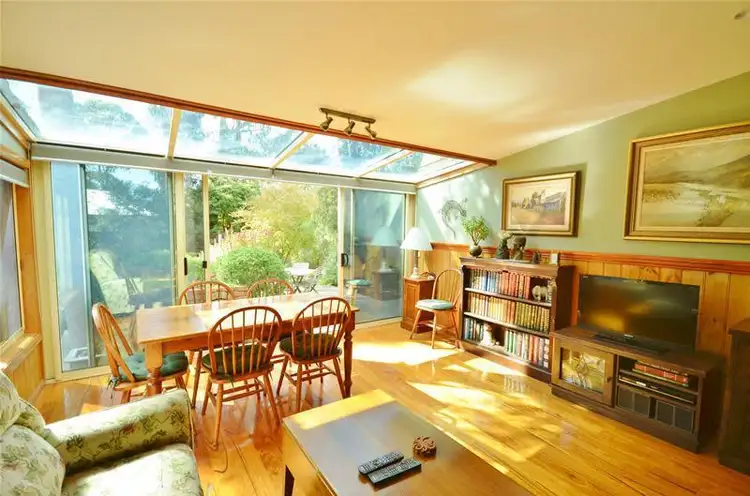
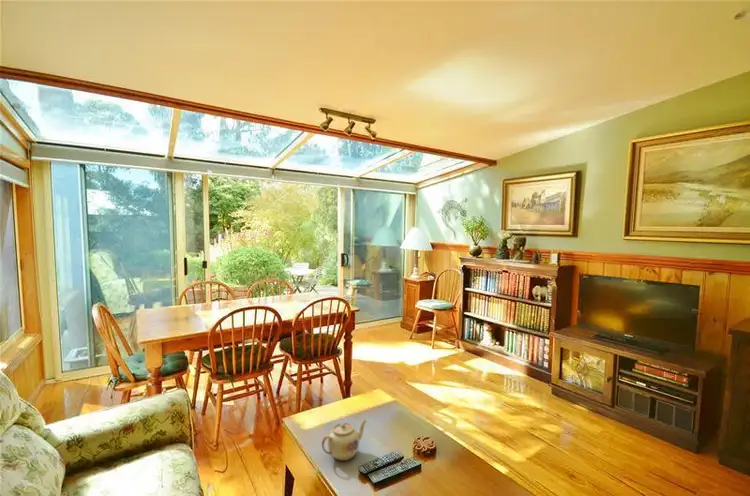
+ teapot (344, 438)
